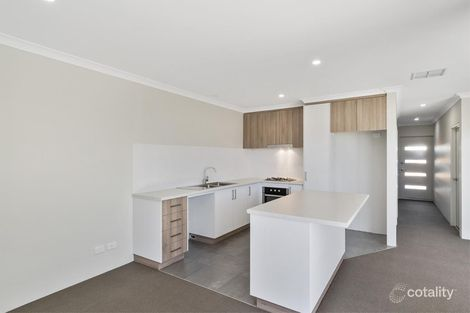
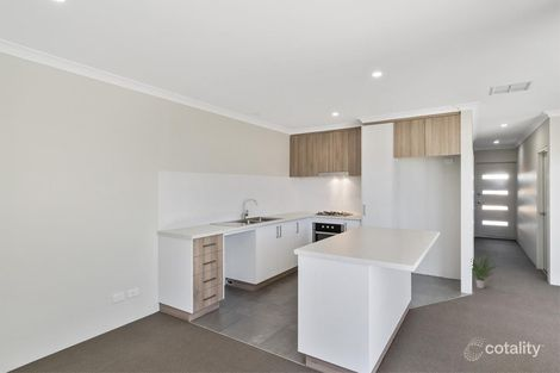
+ potted plant (479, 271)
